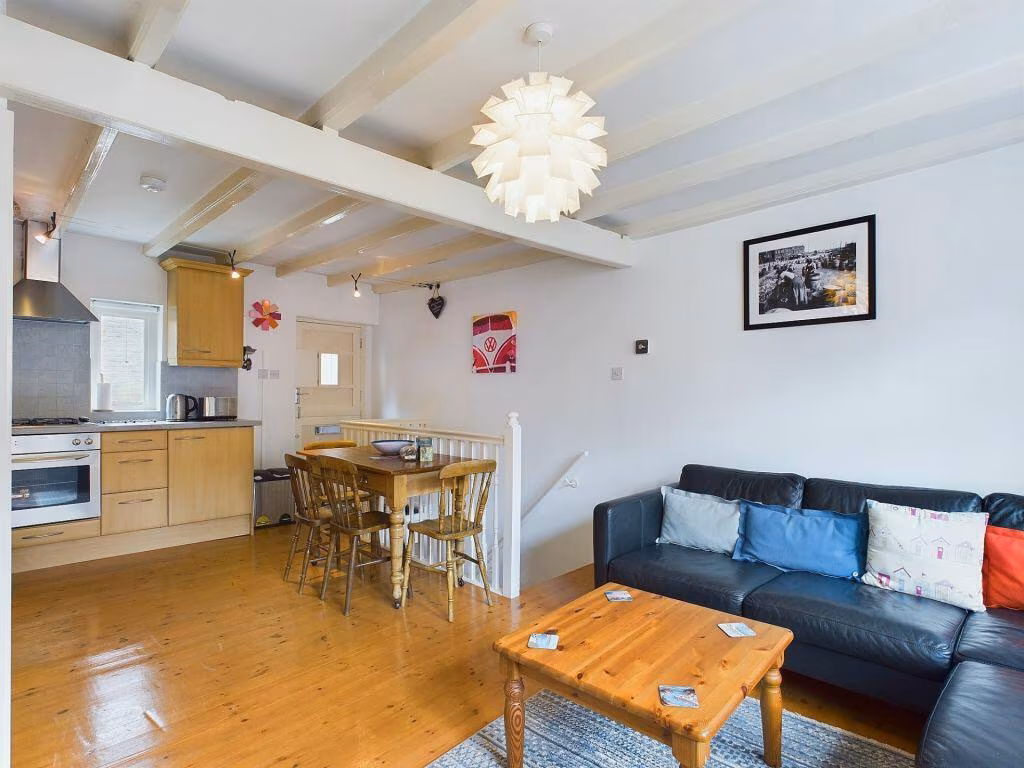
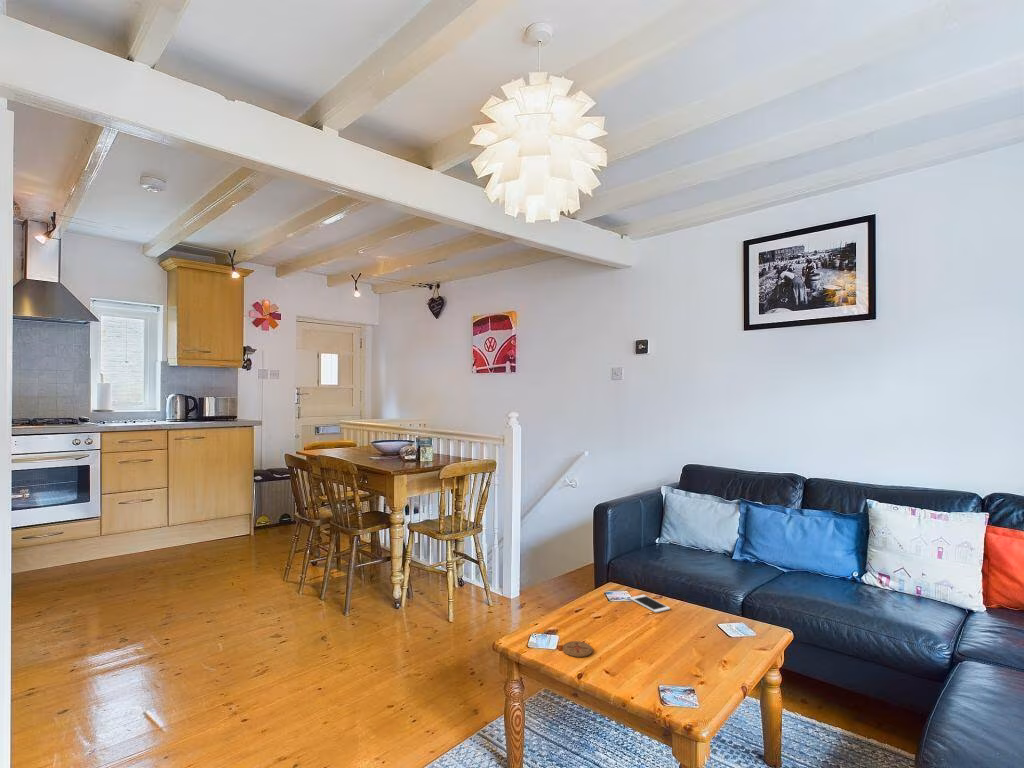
+ cell phone (649, 603)
+ coaster (577, 648)
